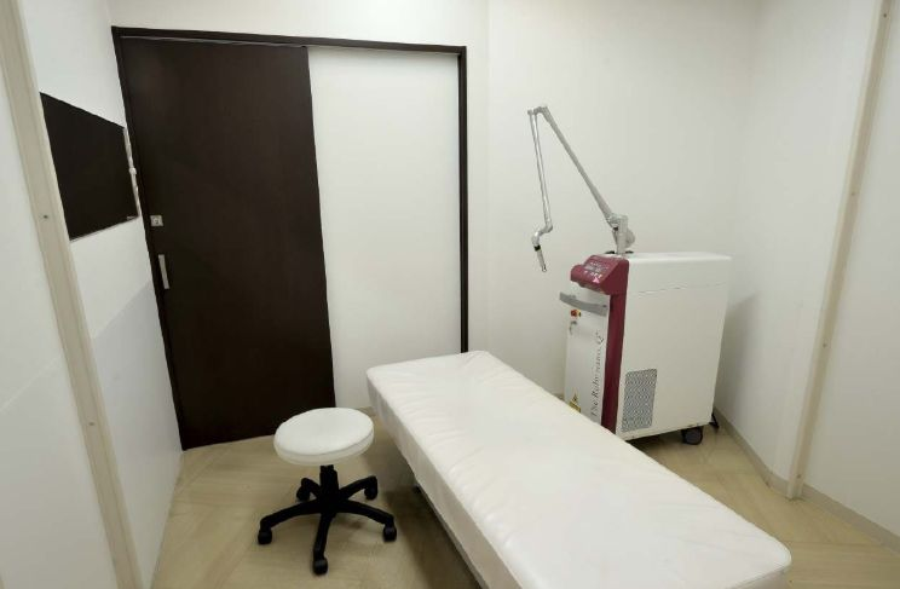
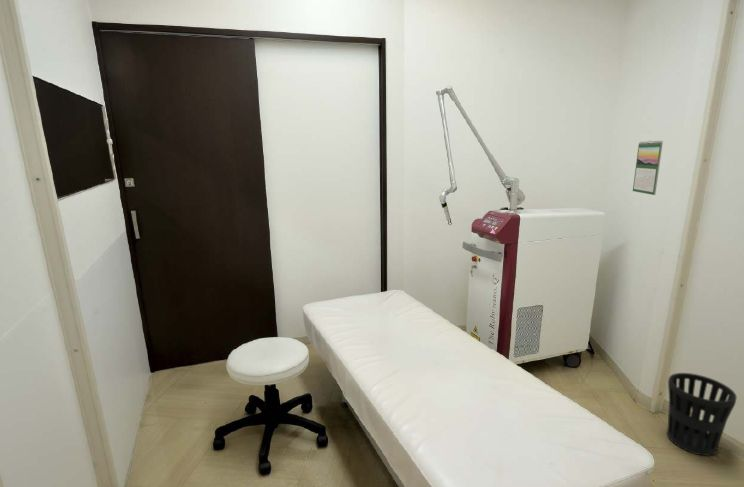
+ calendar (646, 167)
+ wastebasket (696, 414)
